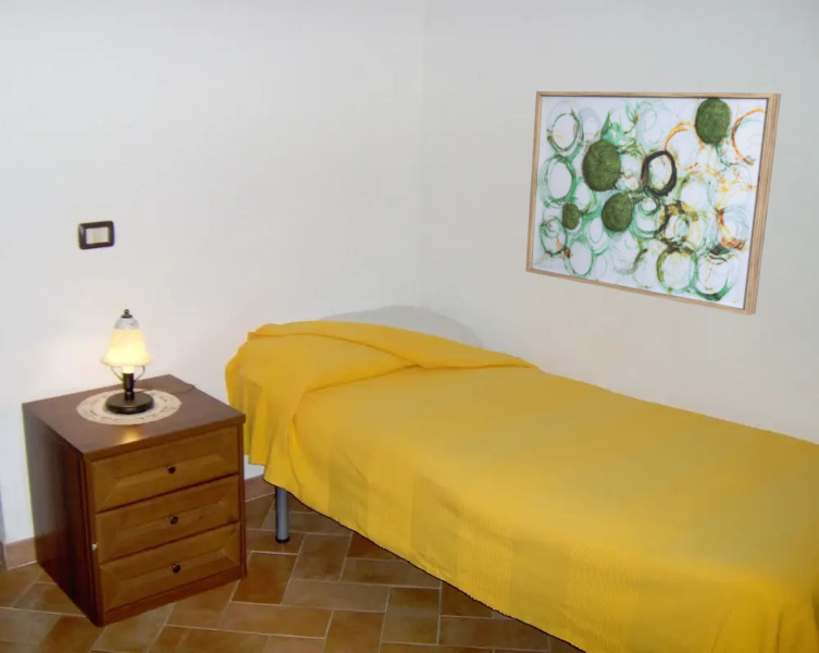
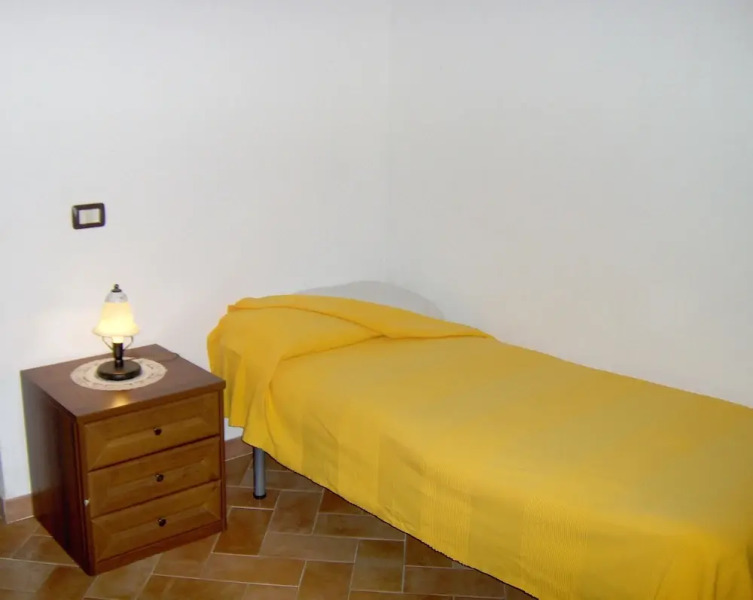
- wall art (634, 194)
